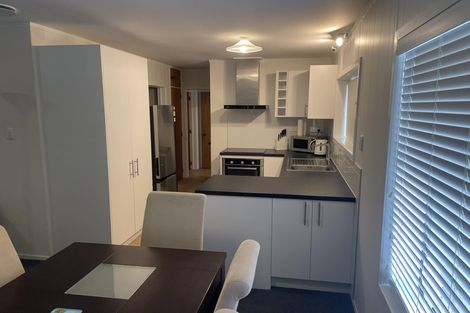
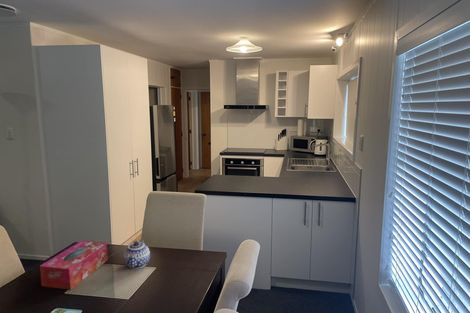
+ teapot (136, 253)
+ tissue box (76, 262)
